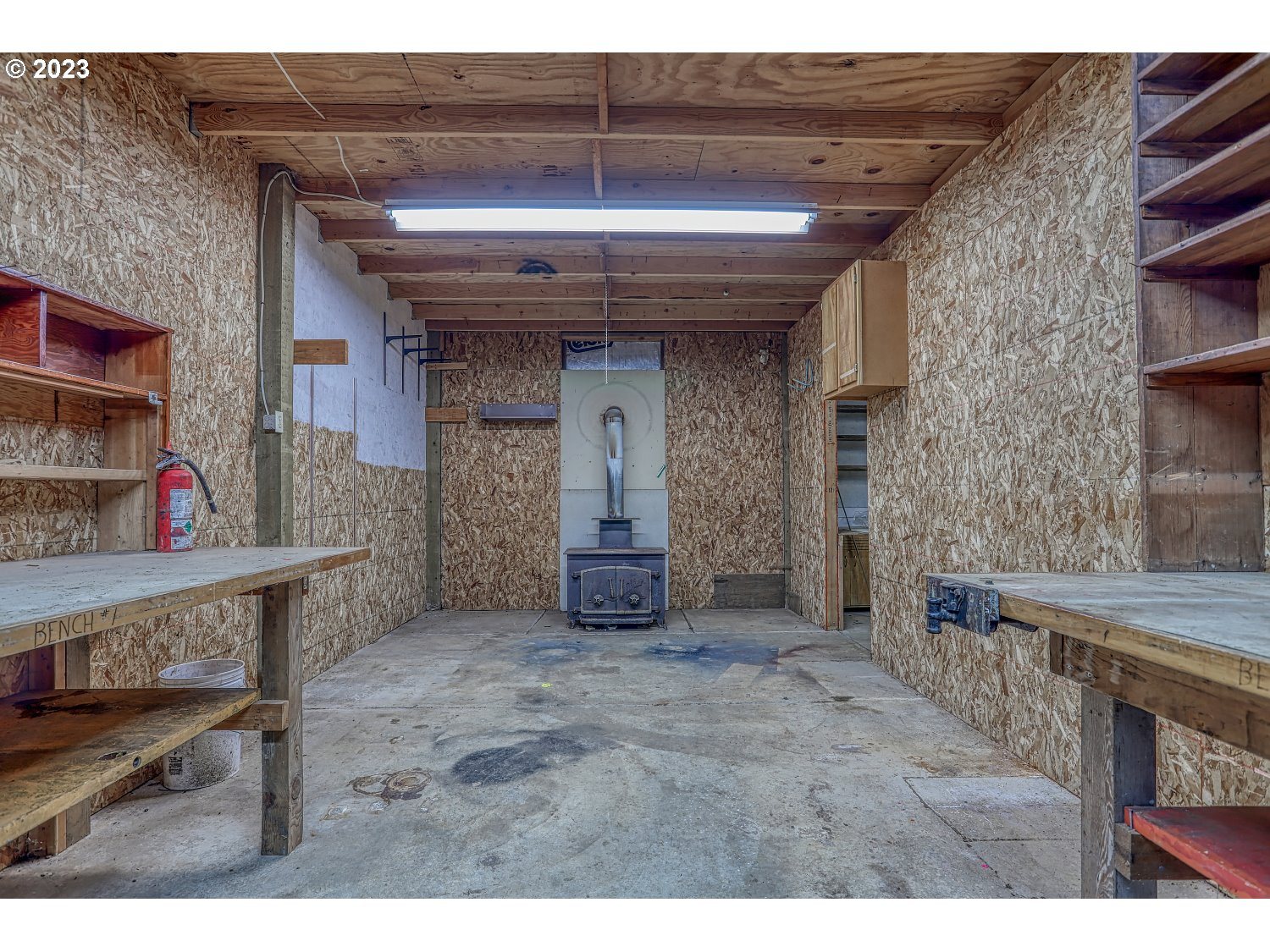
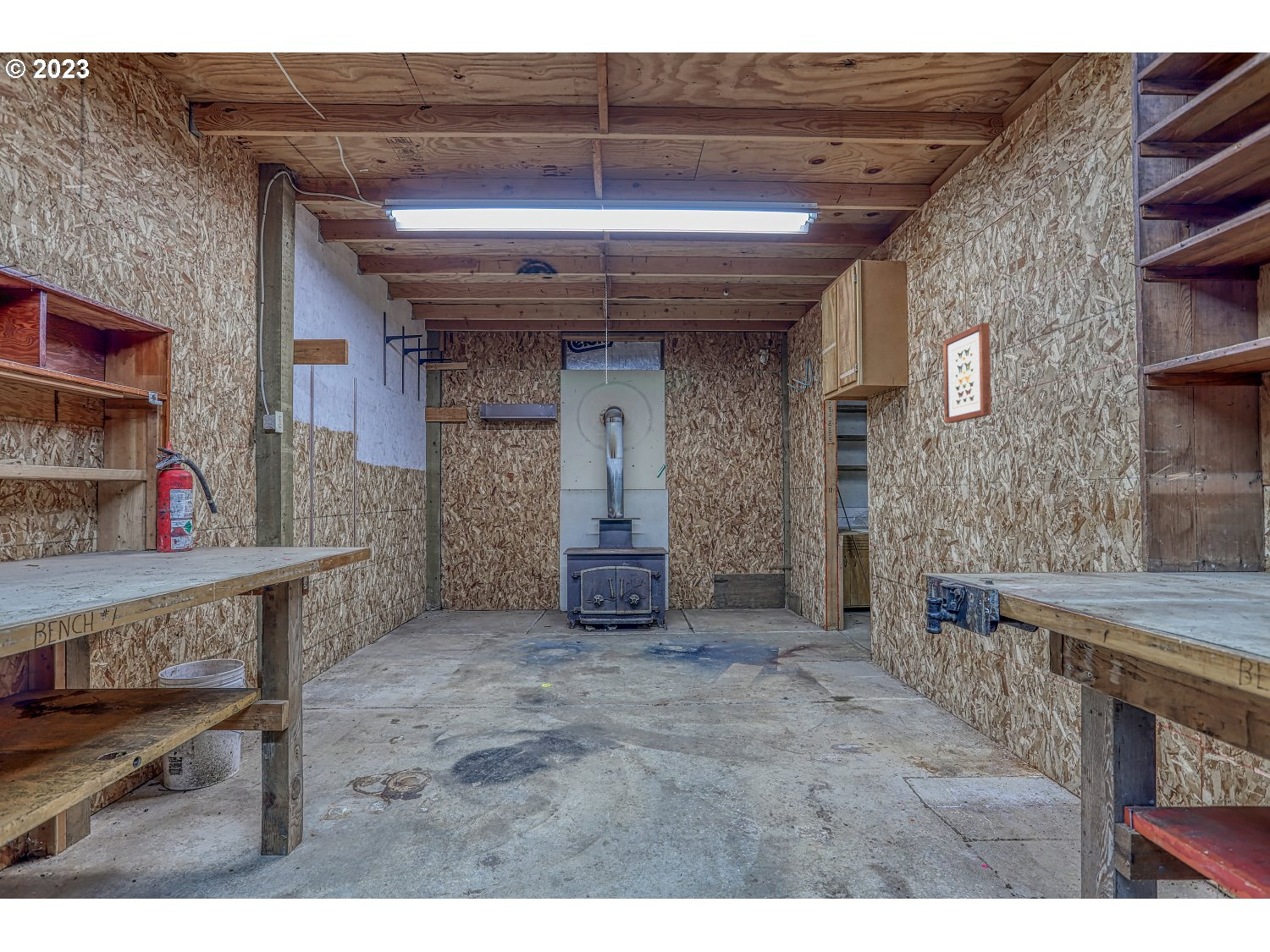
+ wall art (965, 376)
